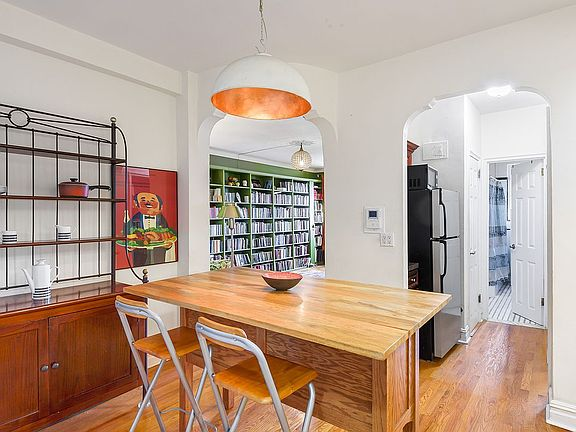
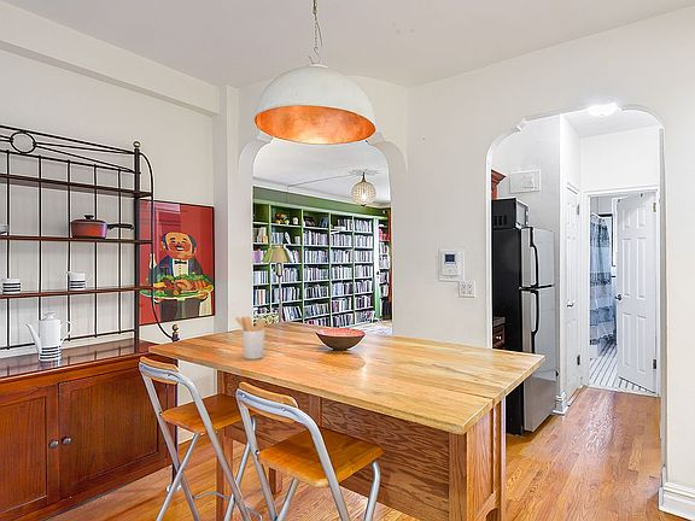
+ utensil holder (250, 335)
